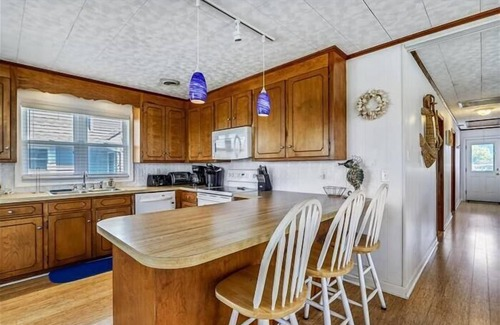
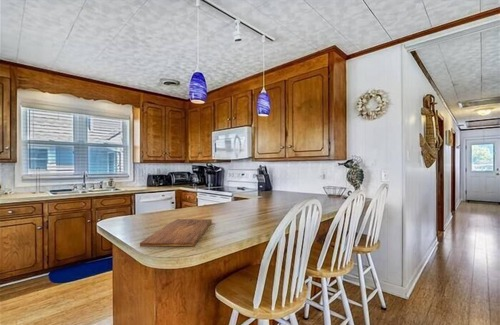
+ cutting board (182, 230)
